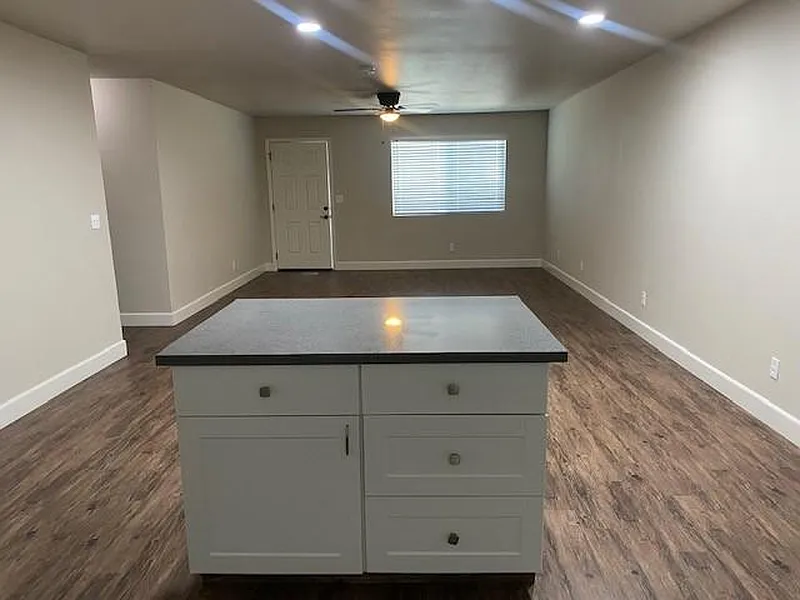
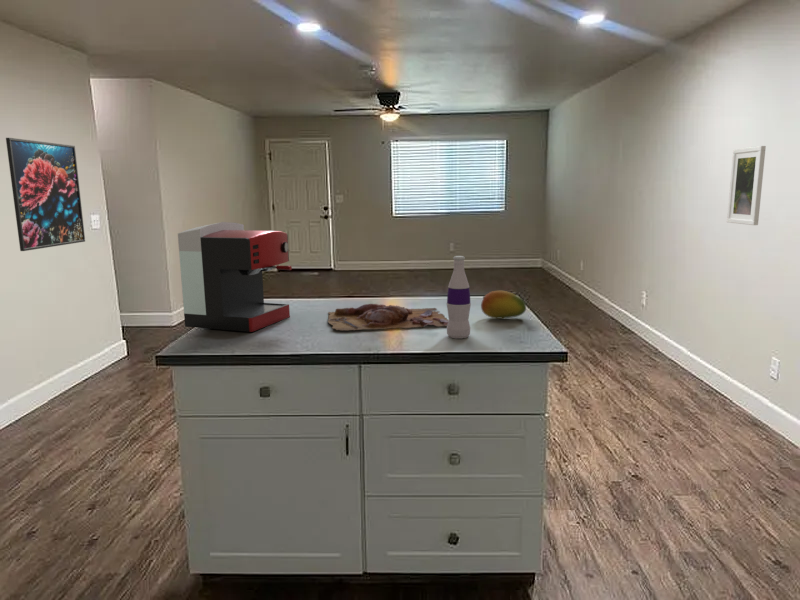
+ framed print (49, 194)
+ coffee maker (246, 272)
+ bottle (458, 296)
+ fruit (503, 304)
+ cutting board (387, 310)
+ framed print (745, 186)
